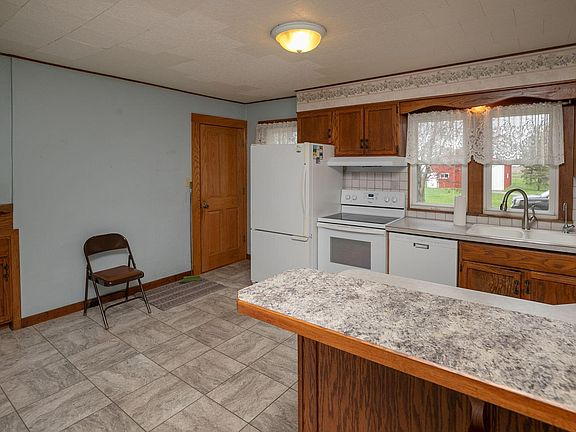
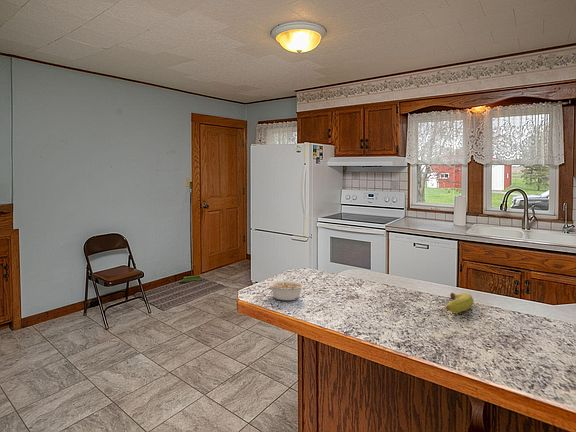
+ fruit (455, 300)
+ legume (287, 289)
